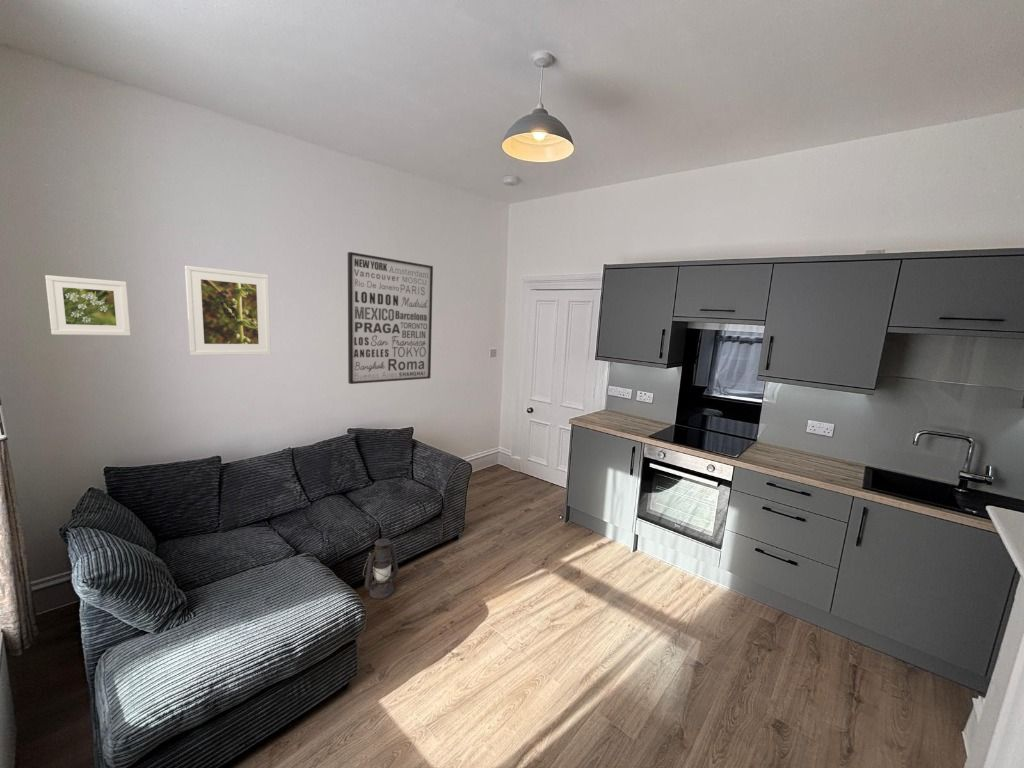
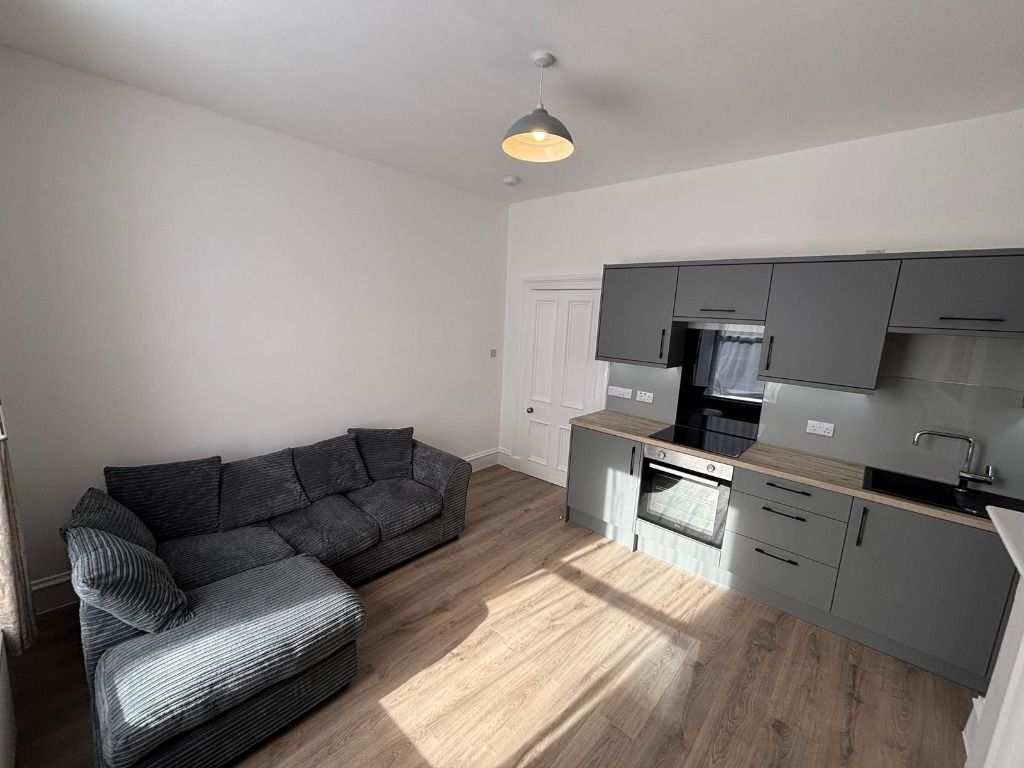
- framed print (230, 313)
- wall art (393, 321)
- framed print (90, 307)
- lantern (381, 565)
